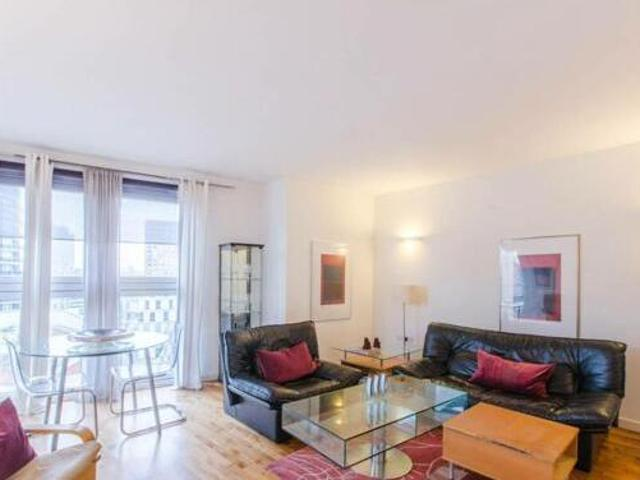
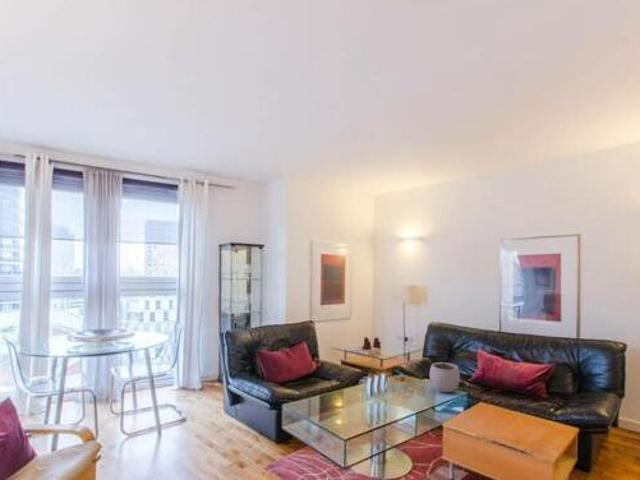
+ plant pot (444, 372)
